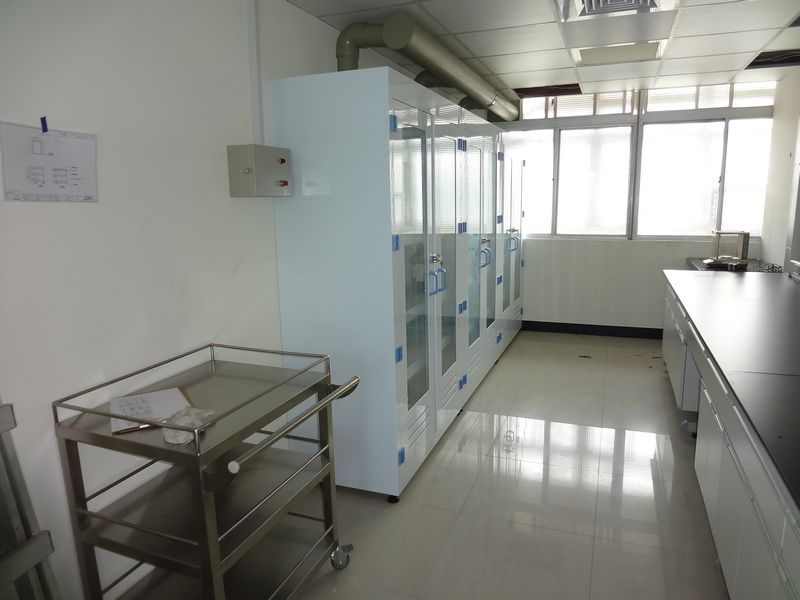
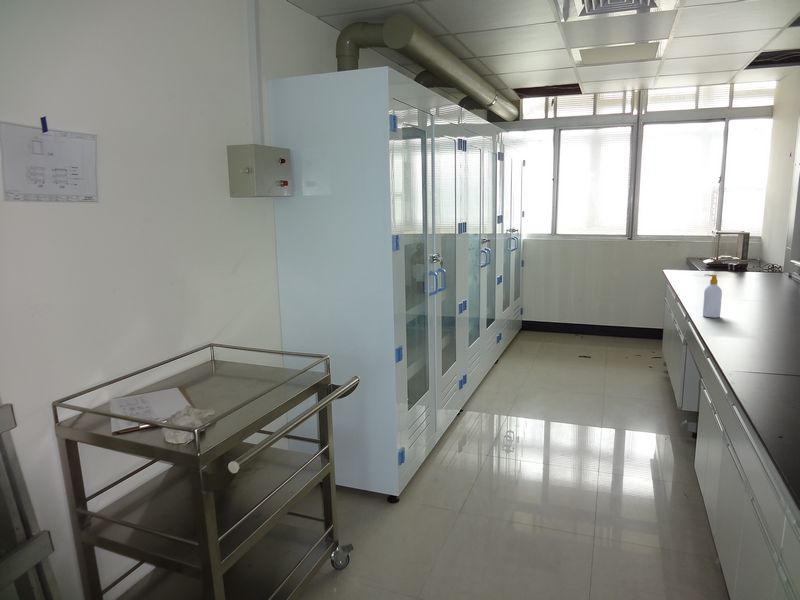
+ soap bottle (712, 295)
